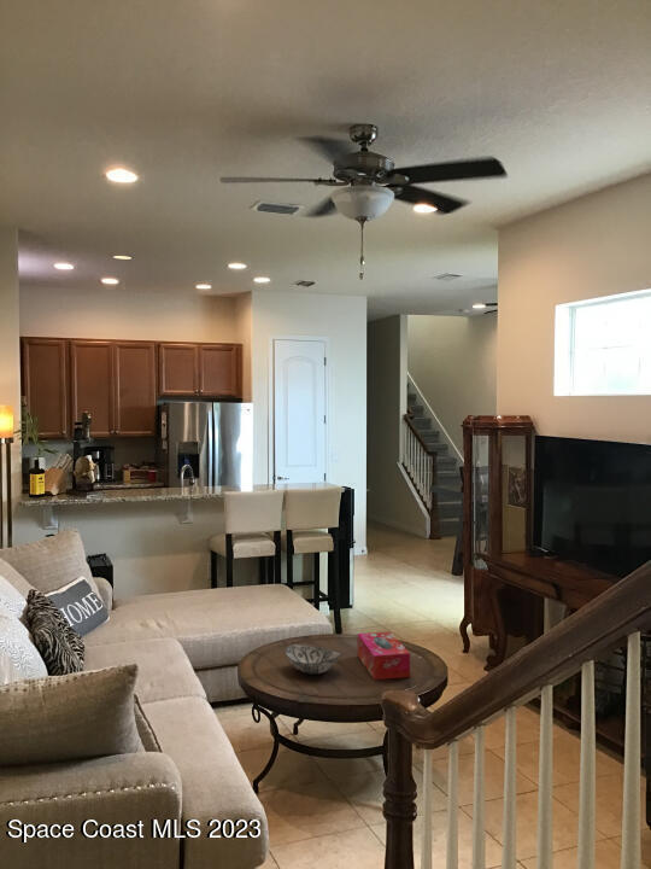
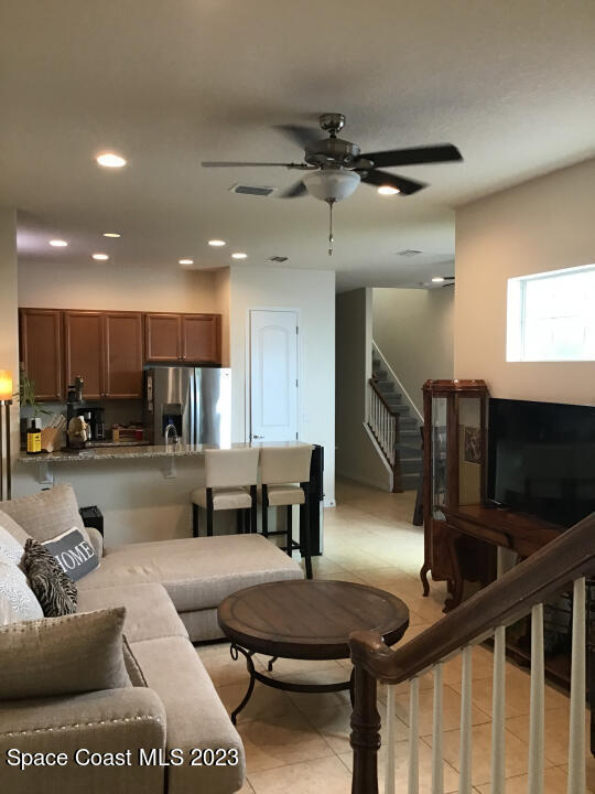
- tissue box (382, 654)
- decorative bowl (312, 660)
